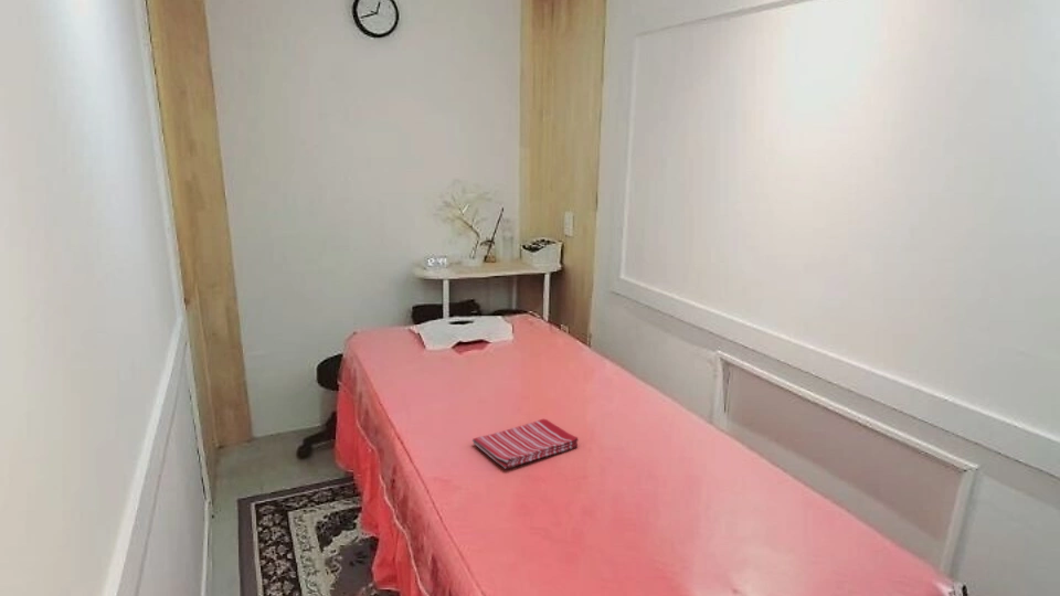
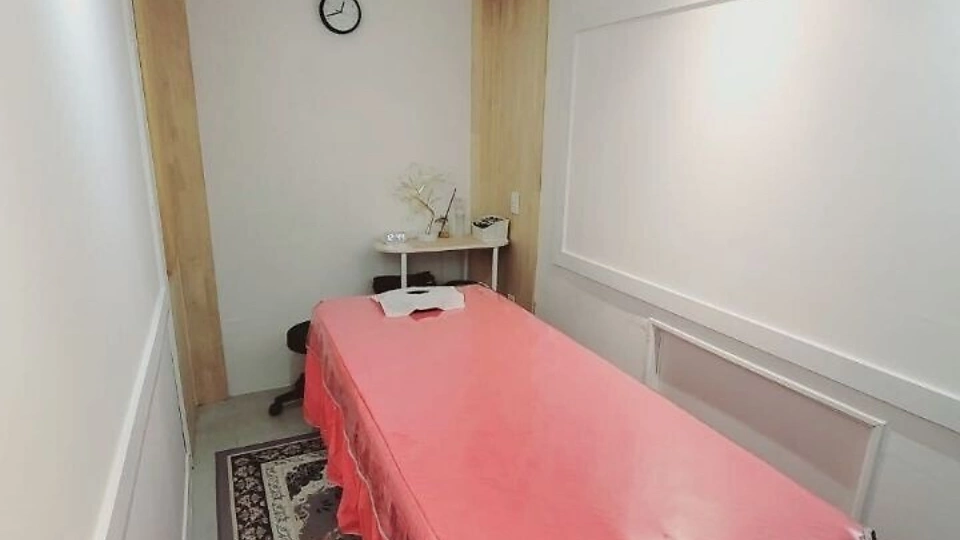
- dish towel (526, 440)
